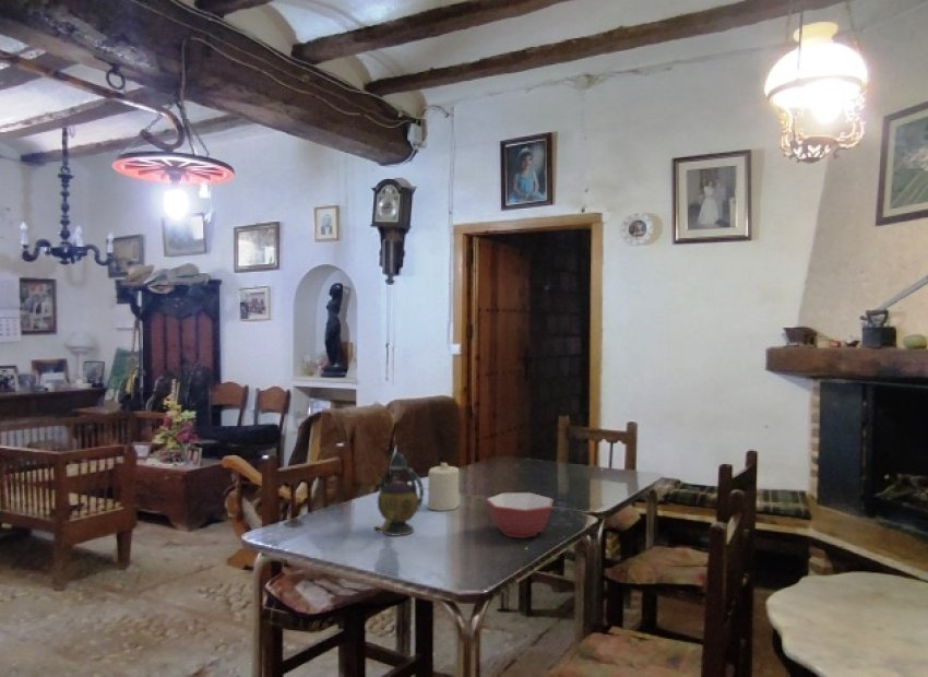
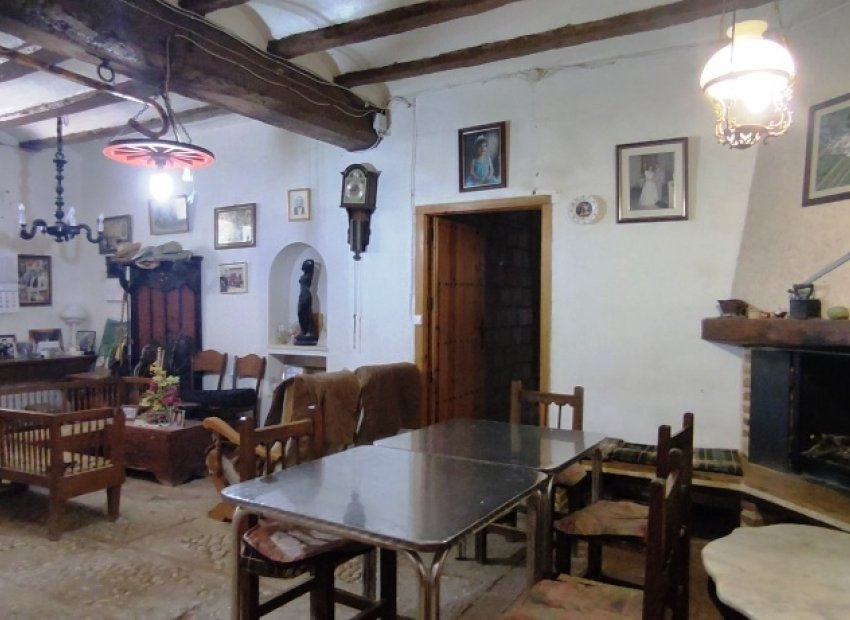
- candle (443, 484)
- bowl (519, 515)
- teapot (393, 494)
